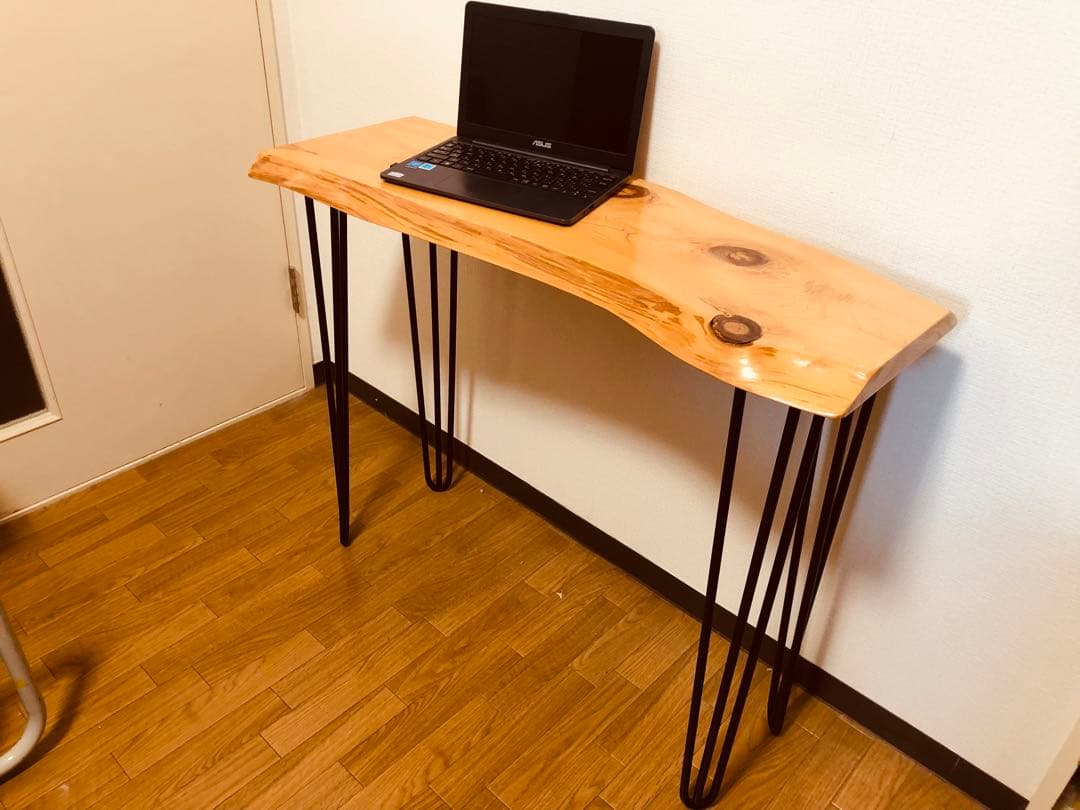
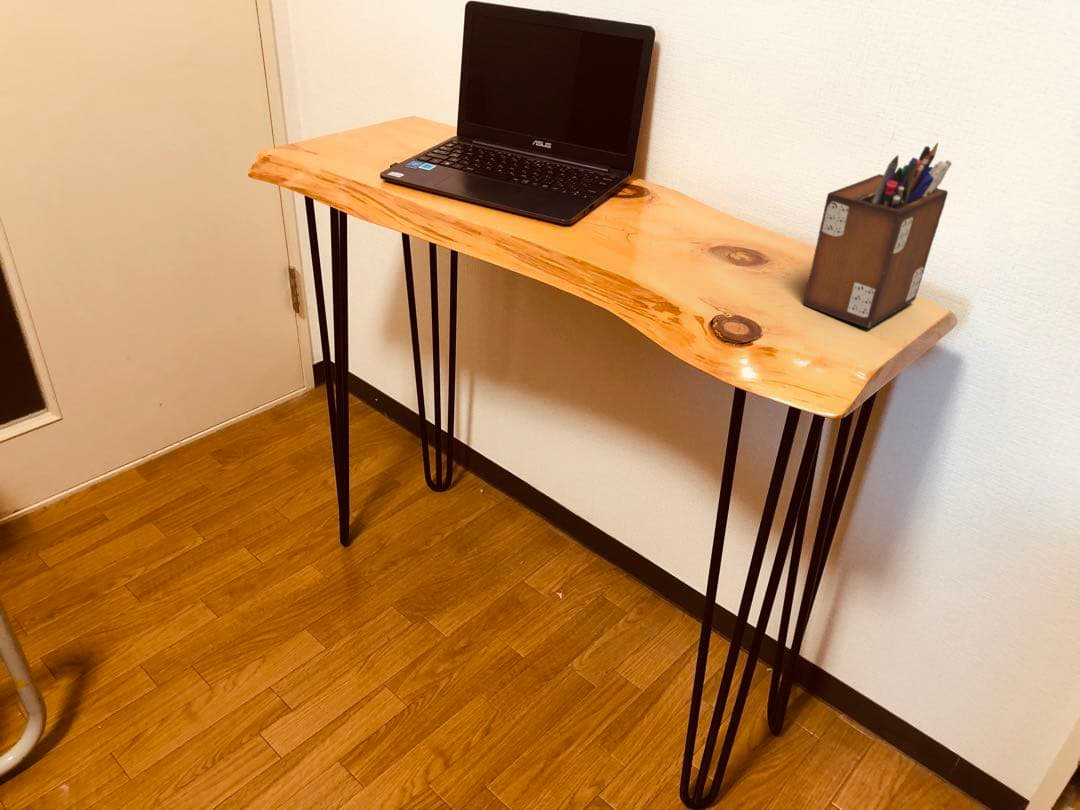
+ desk organizer (879, 227)
